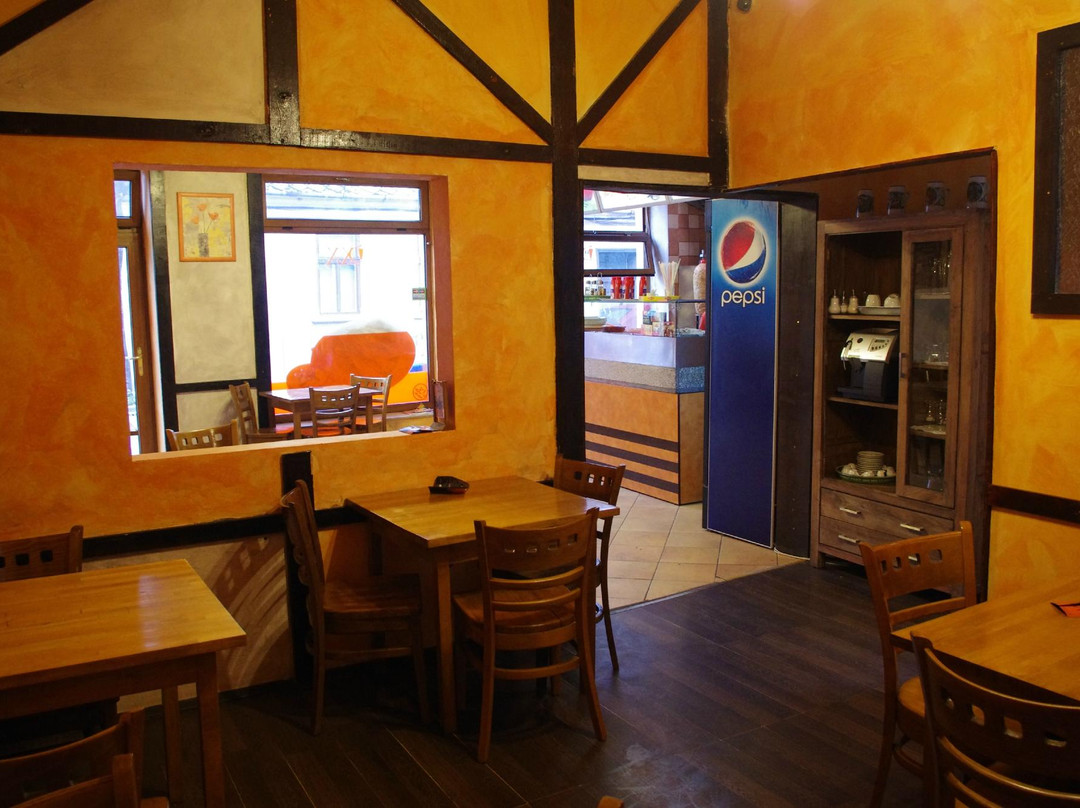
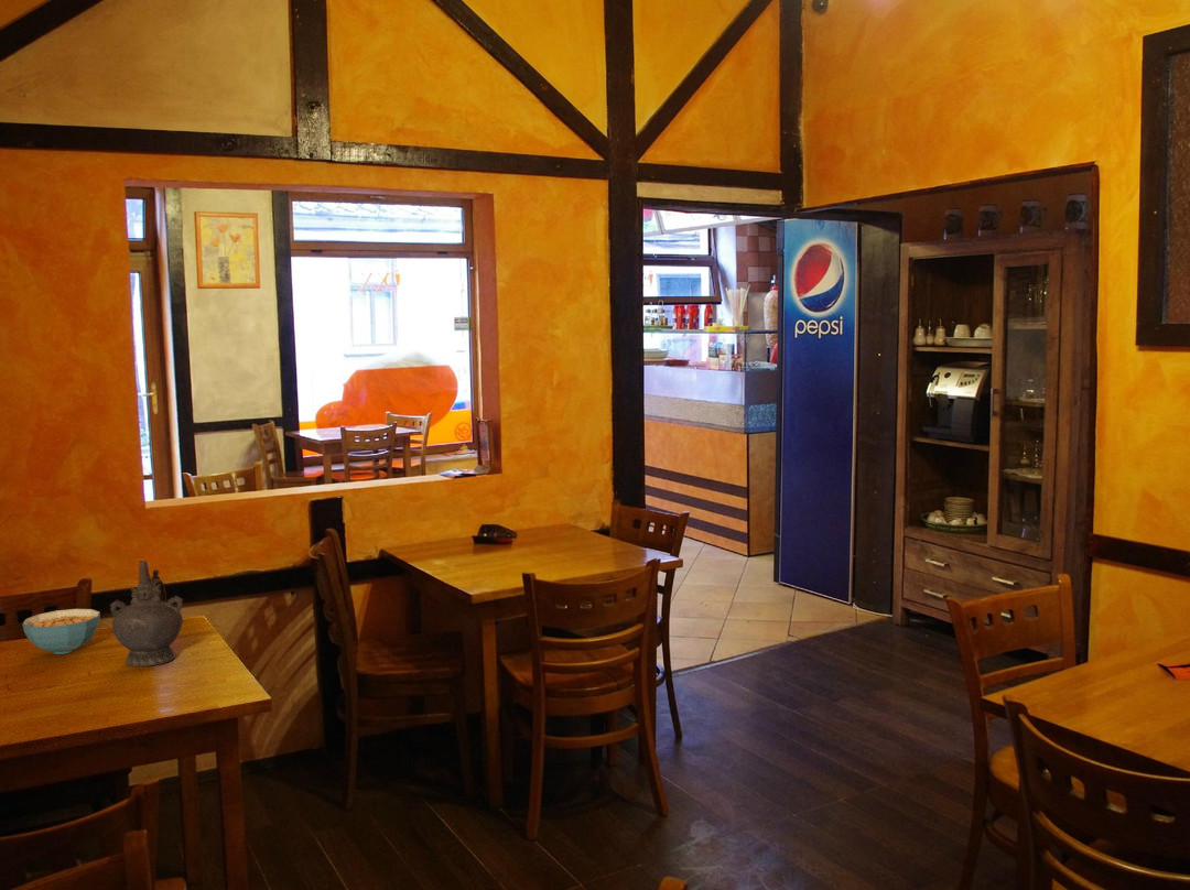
+ cereal bowl (63, 633)
+ ceremonial vessel (148, 609)
